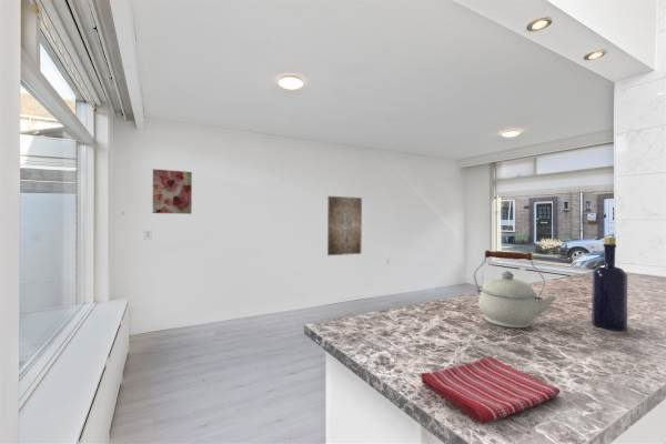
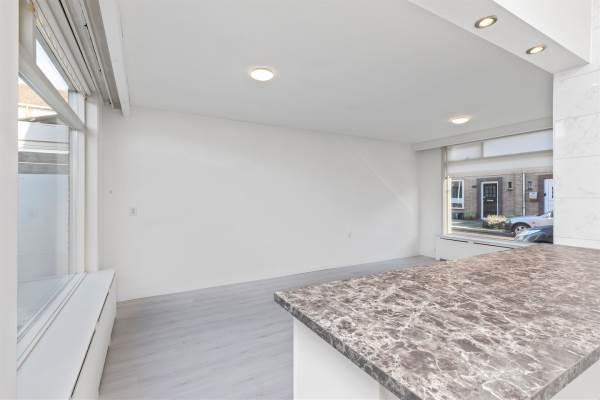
- dish towel (486, 383)
- bottle (608, 281)
- wall art (172, 192)
- wall art (344, 225)
- kettle (512, 286)
